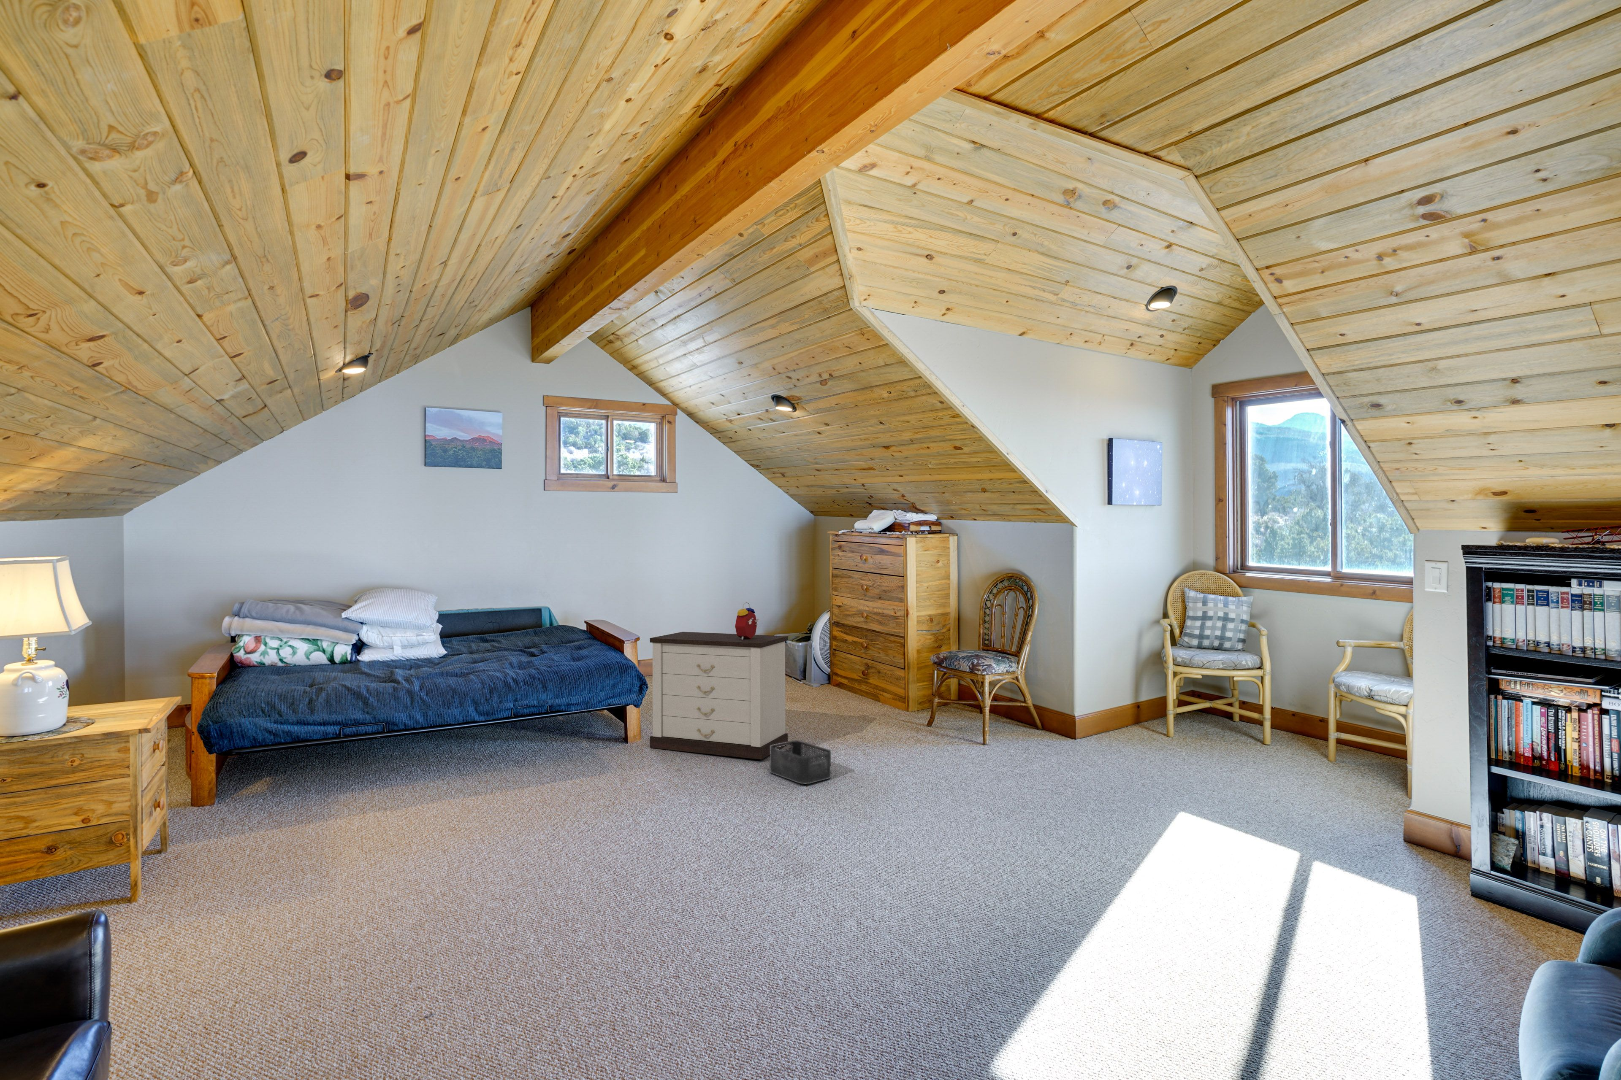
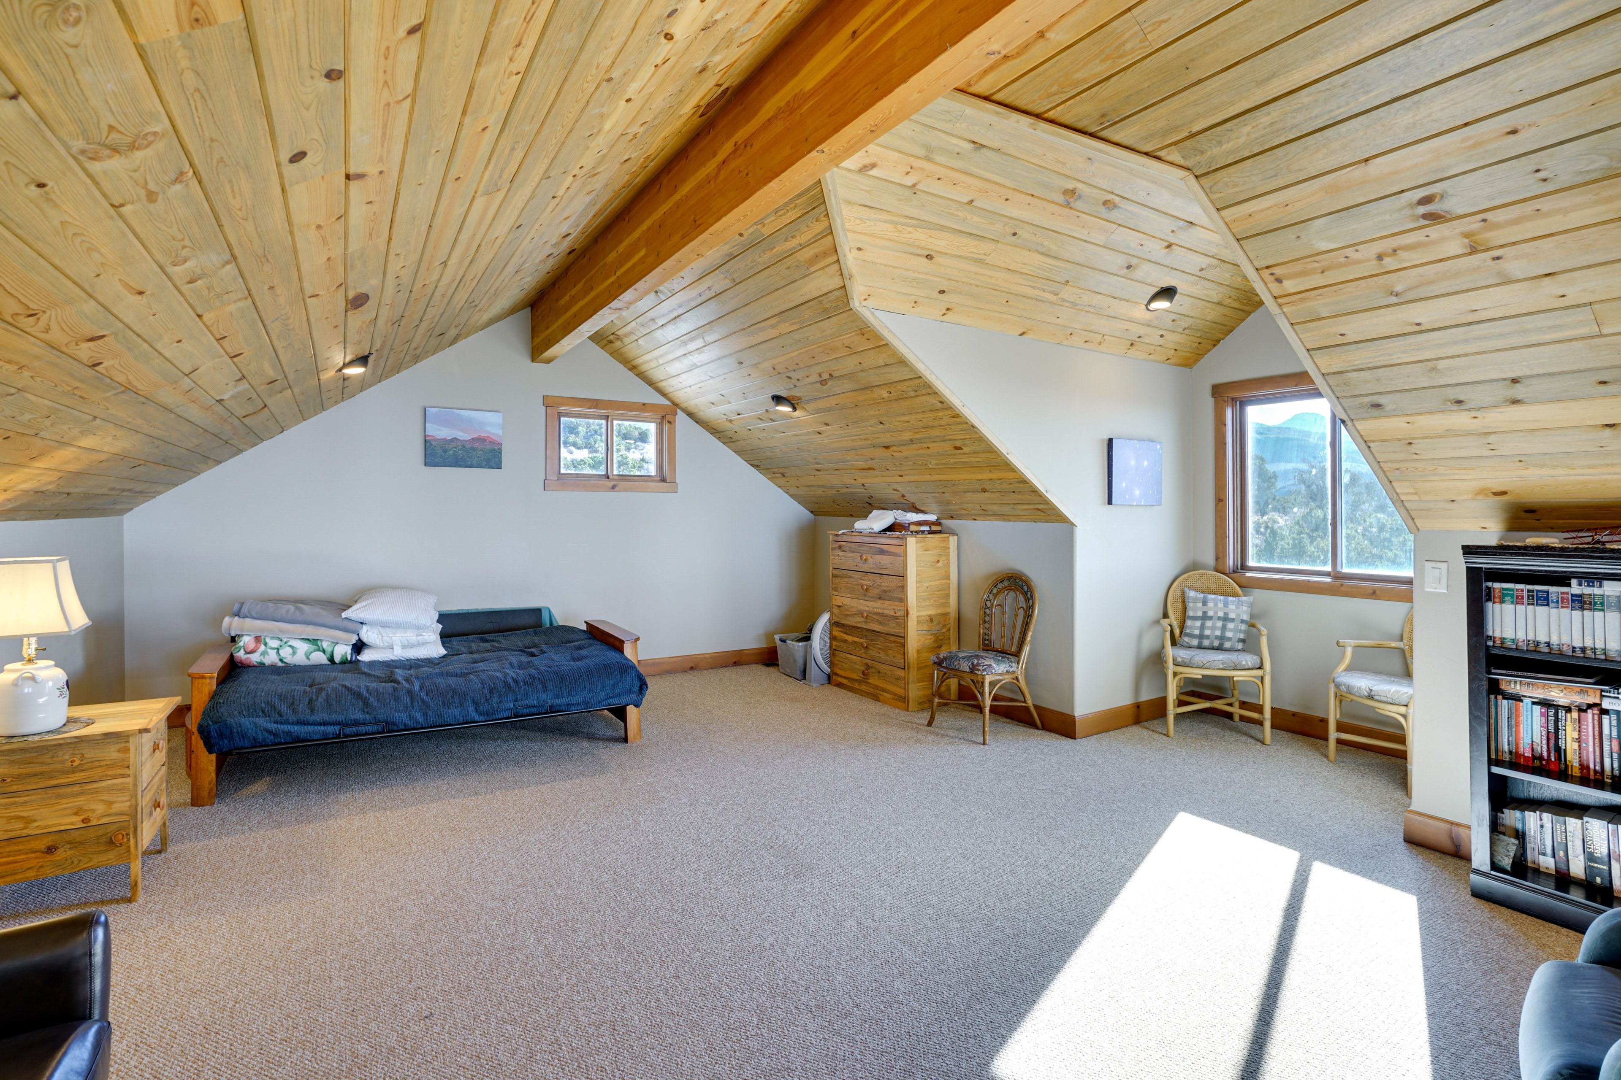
- nightstand (719, 692)
- storage bin (800, 762)
- alarm clock (748, 620)
